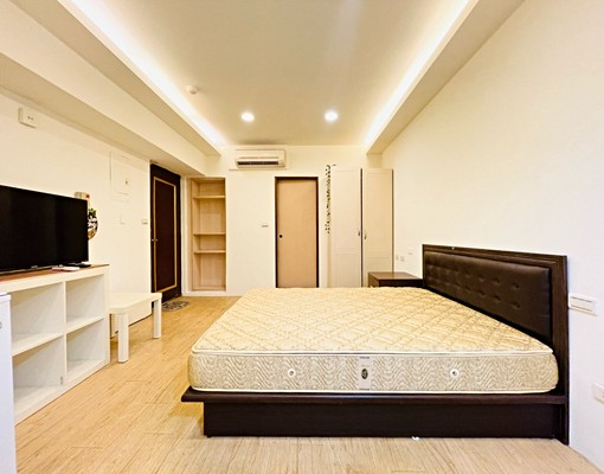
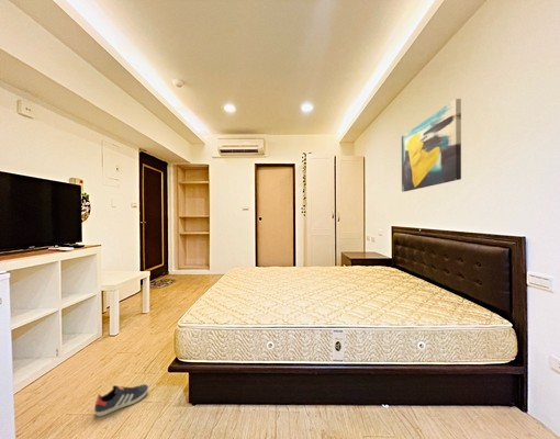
+ wall art (425, 154)
+ sneaker (123, 393)
